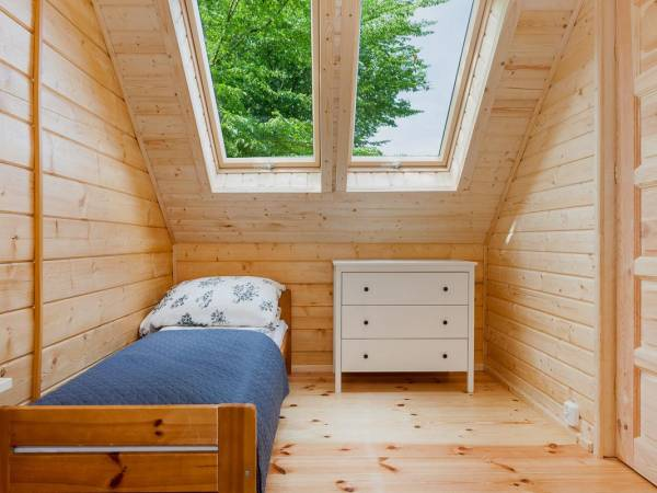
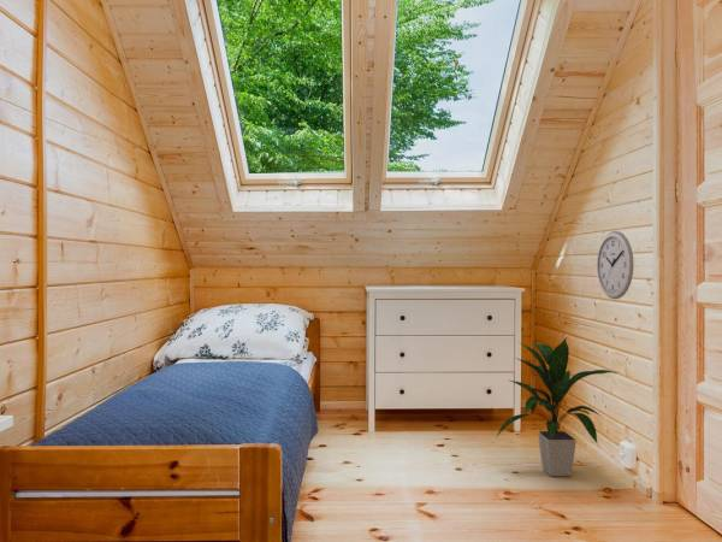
+ wall clock (612, 265)
+ indoor plant (550, 402)
